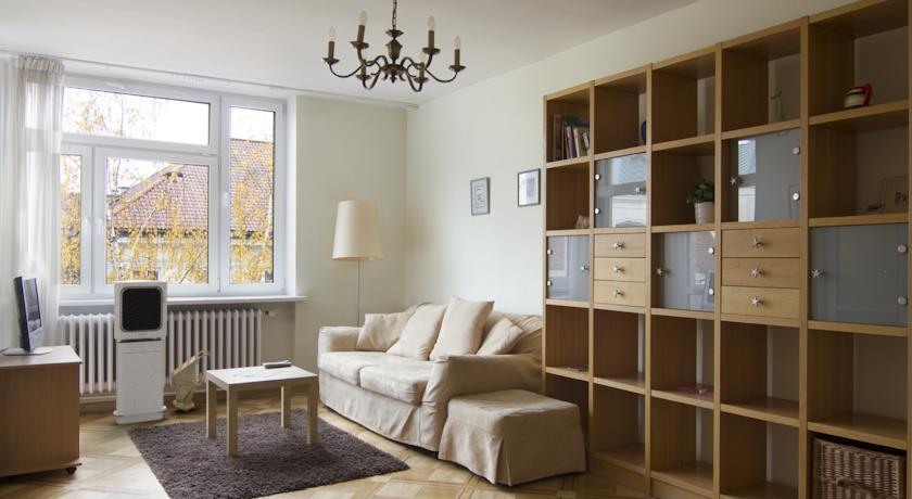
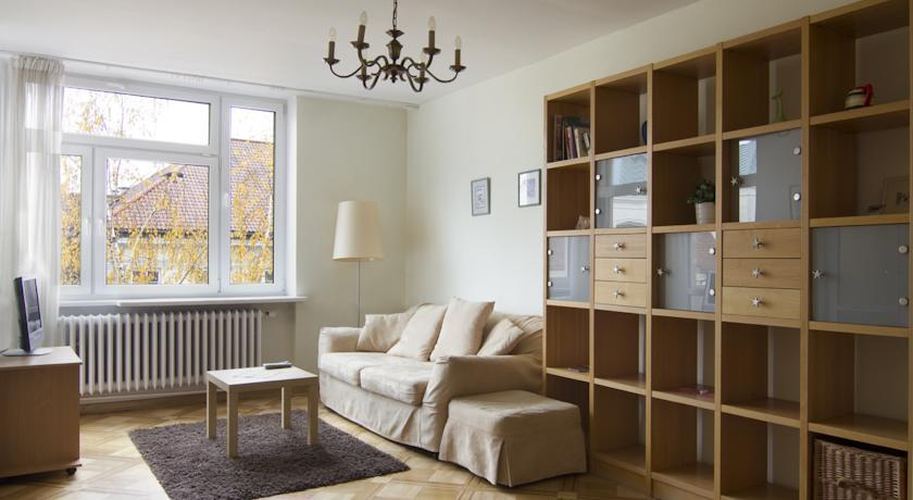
- bag (190, 380)
- air purifier (138, 348)
